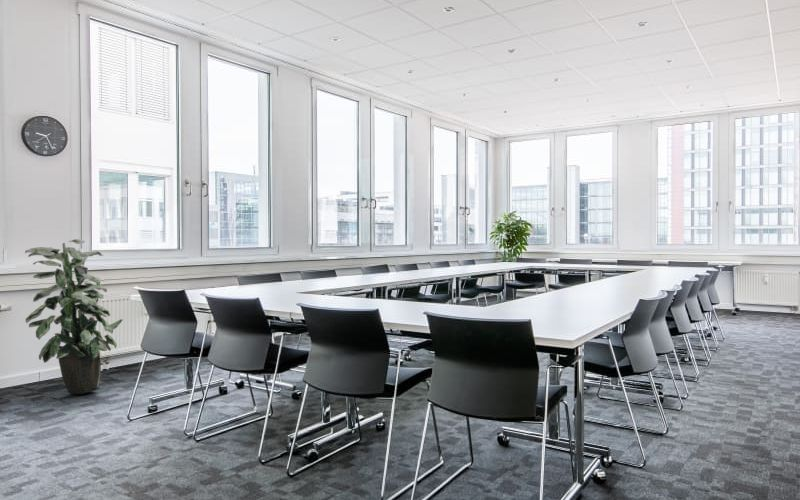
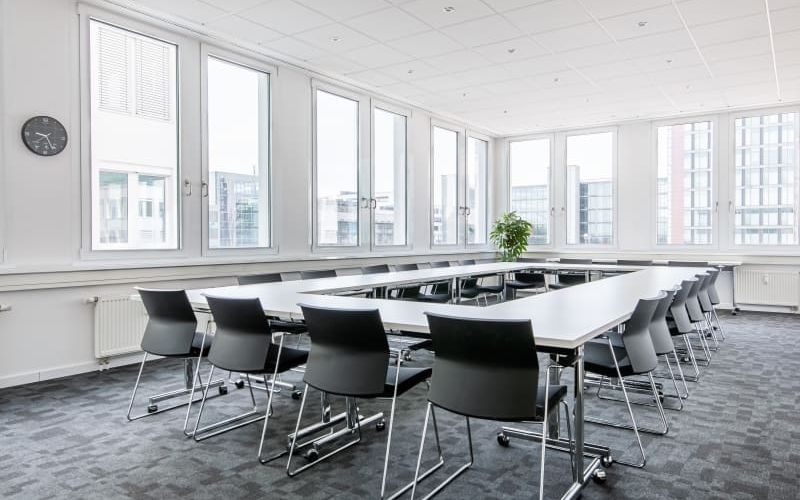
- indoor plant (73, 316)
